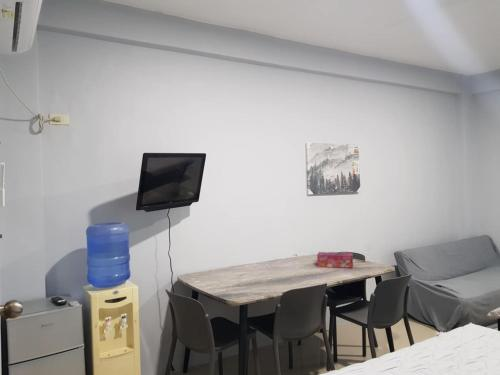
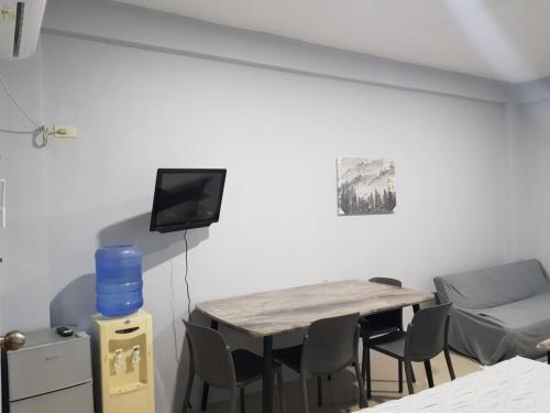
- tissue box (335, 259)
